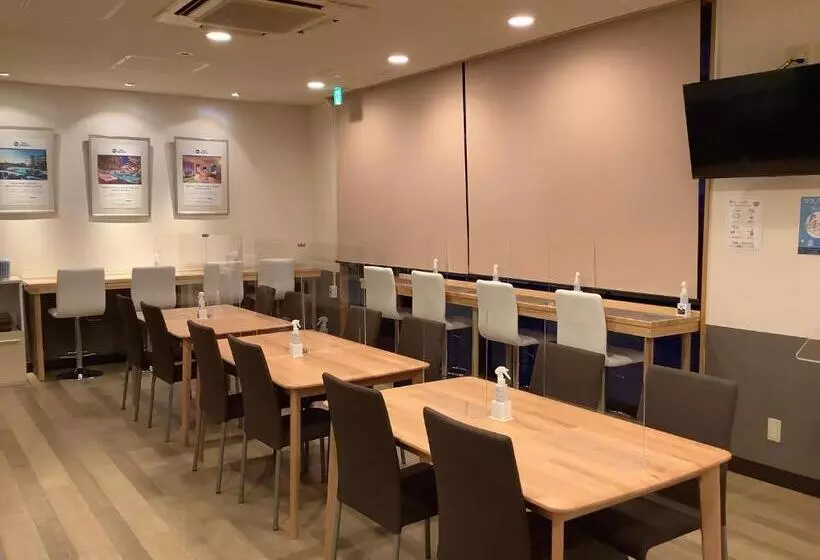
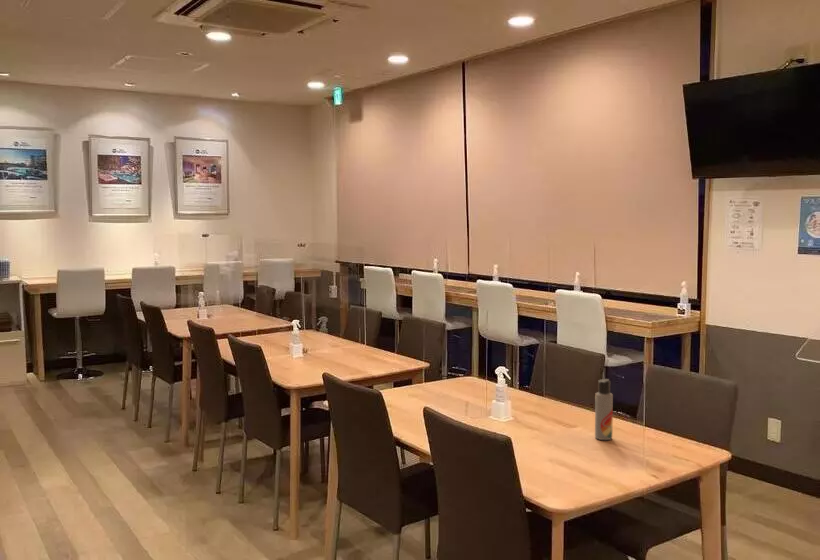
+ lotion bottle (603, 408)
